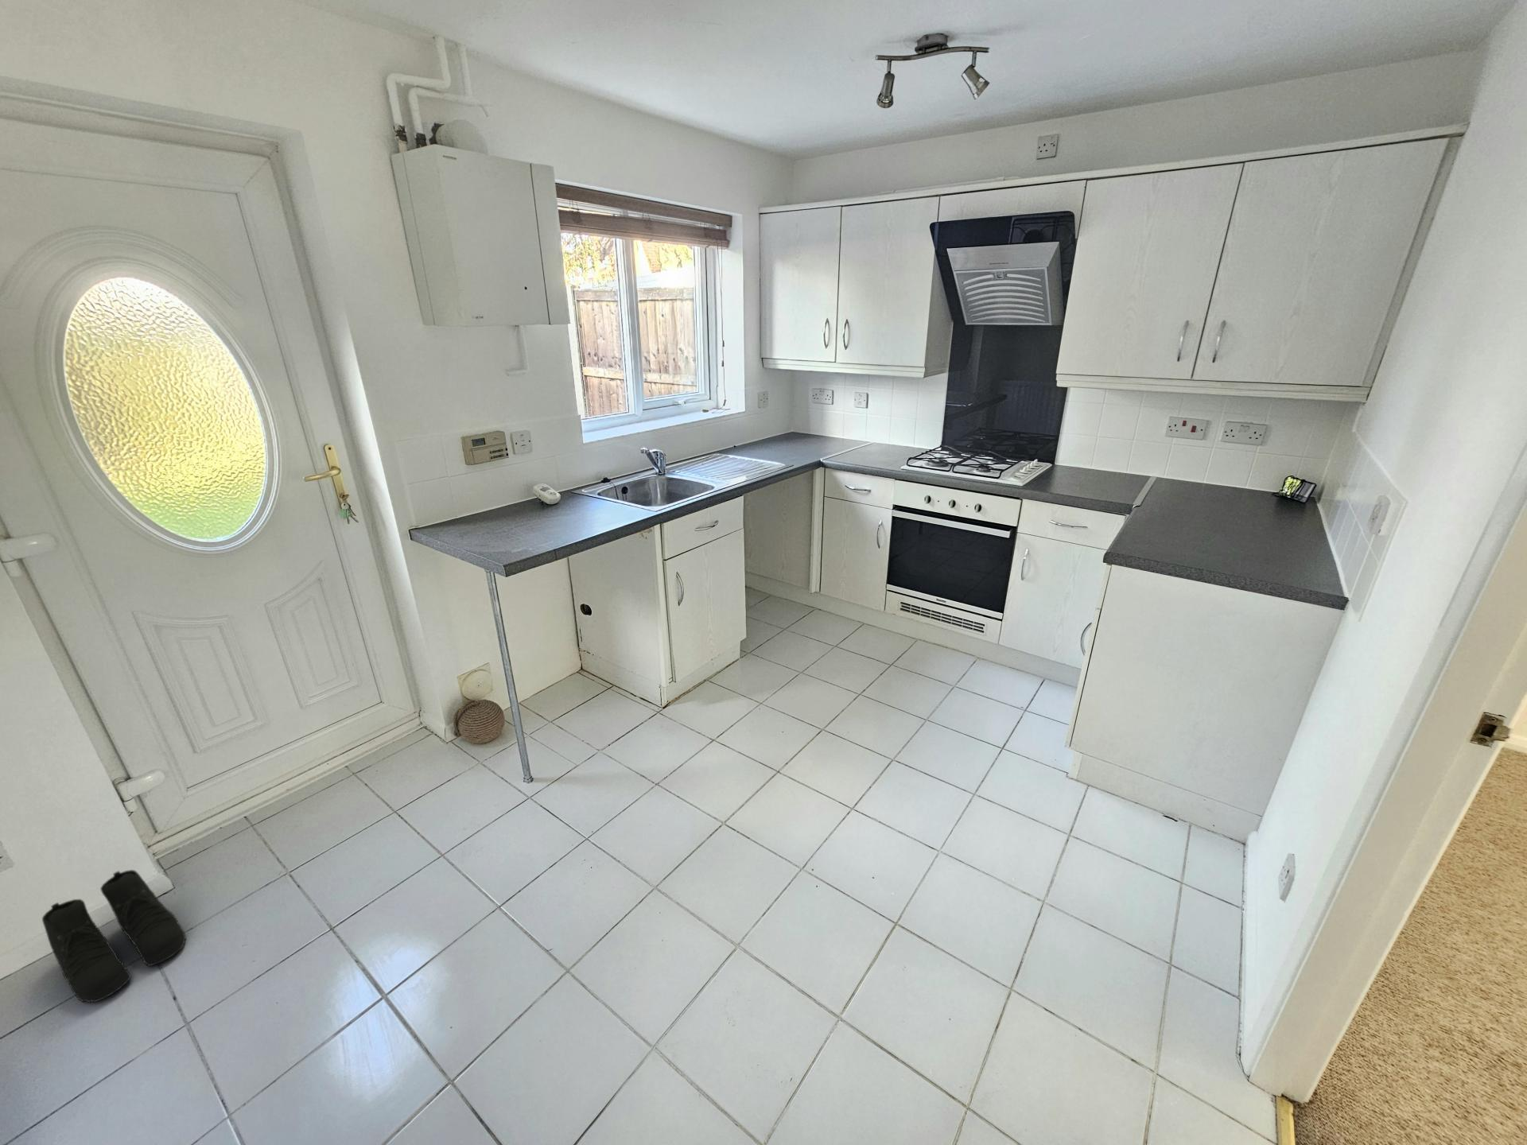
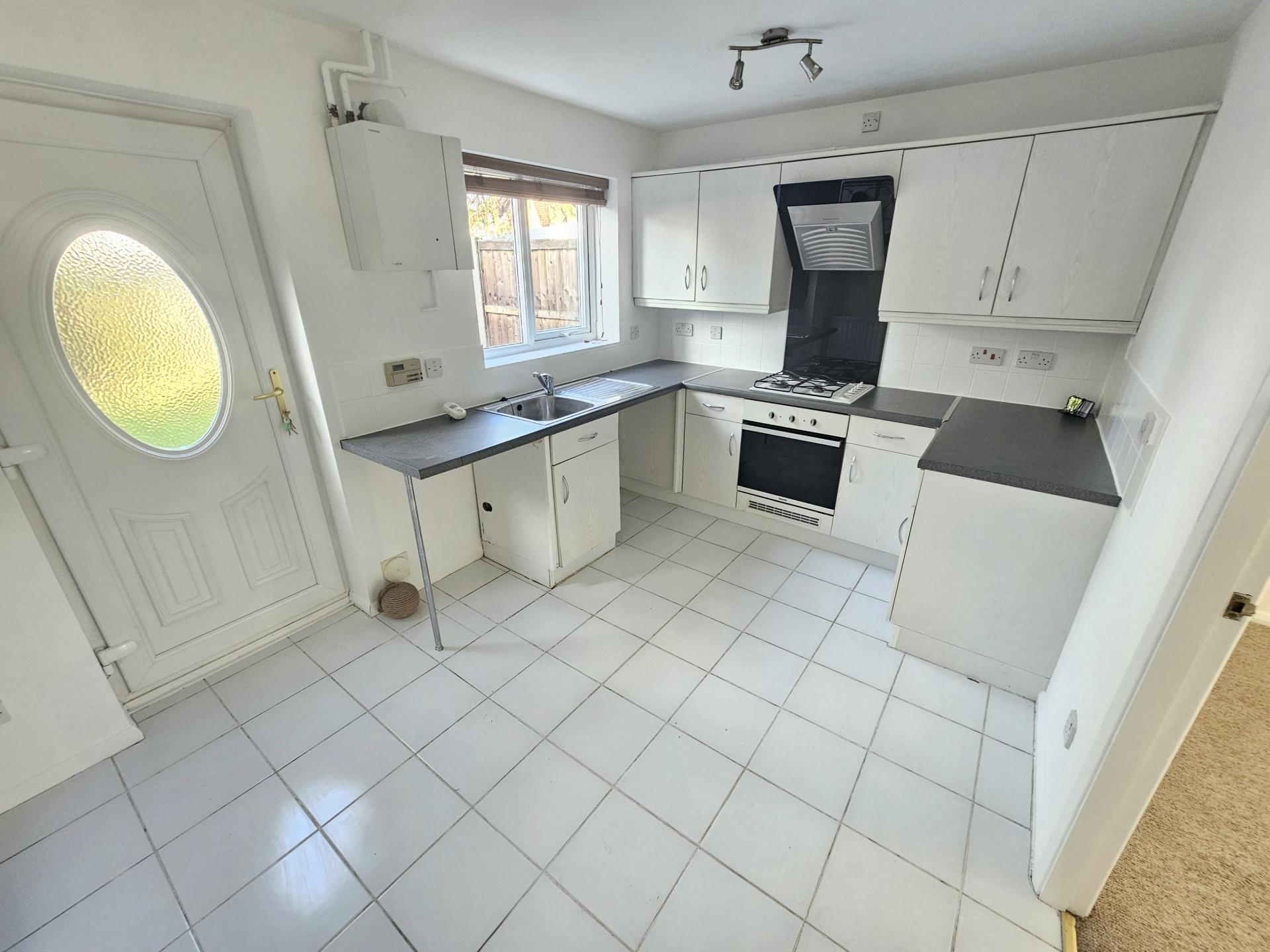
- boots (119, 924)
